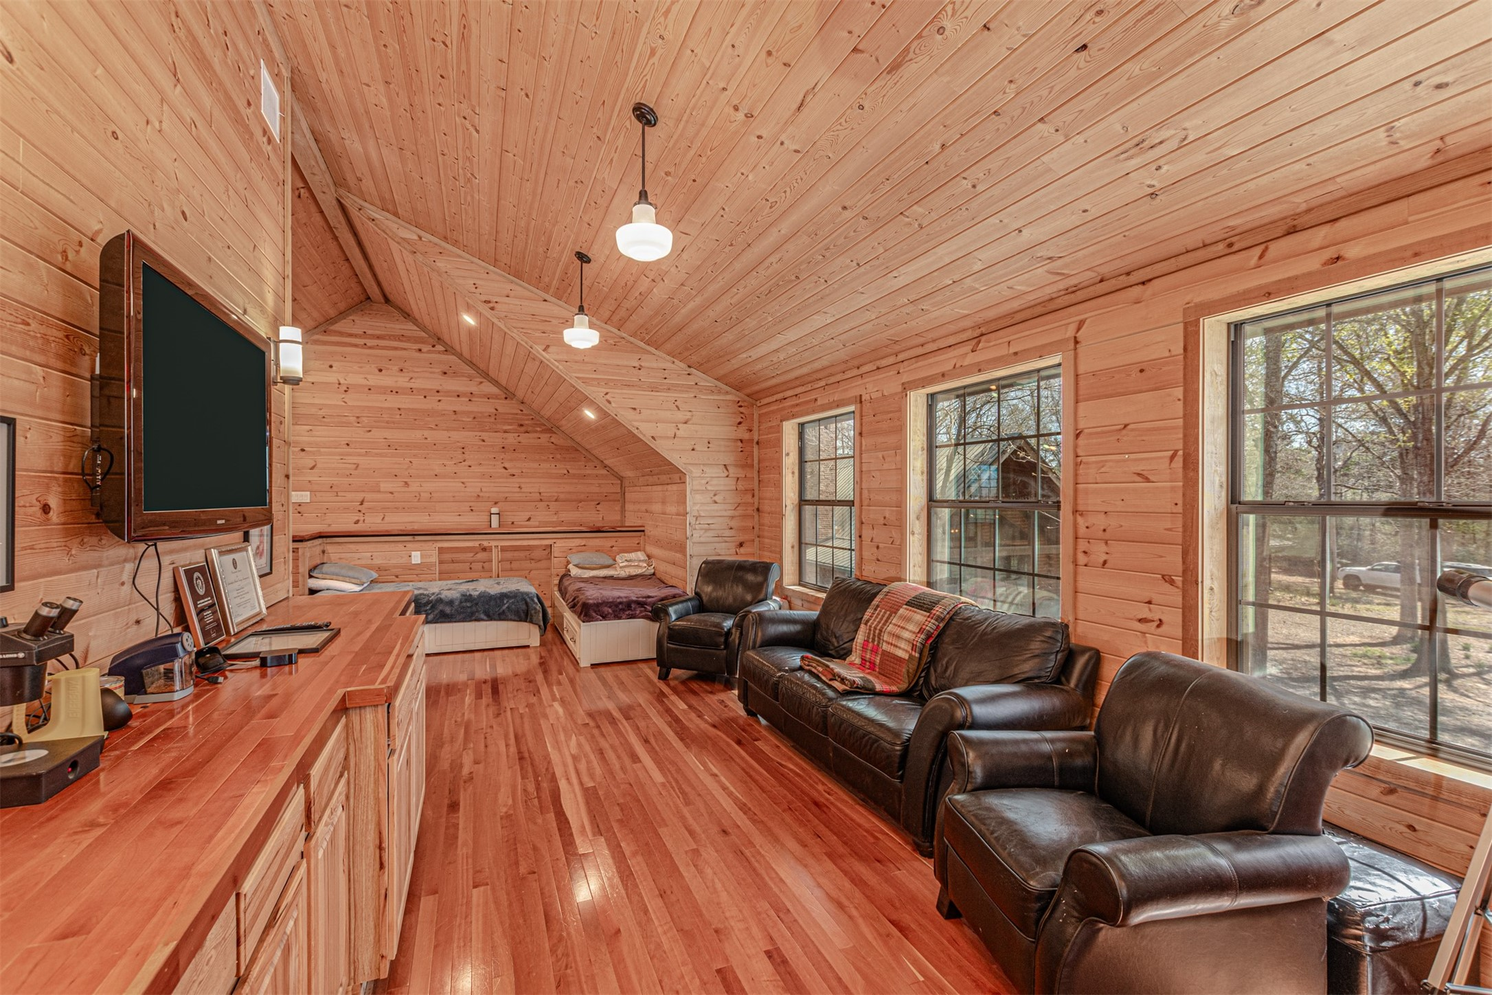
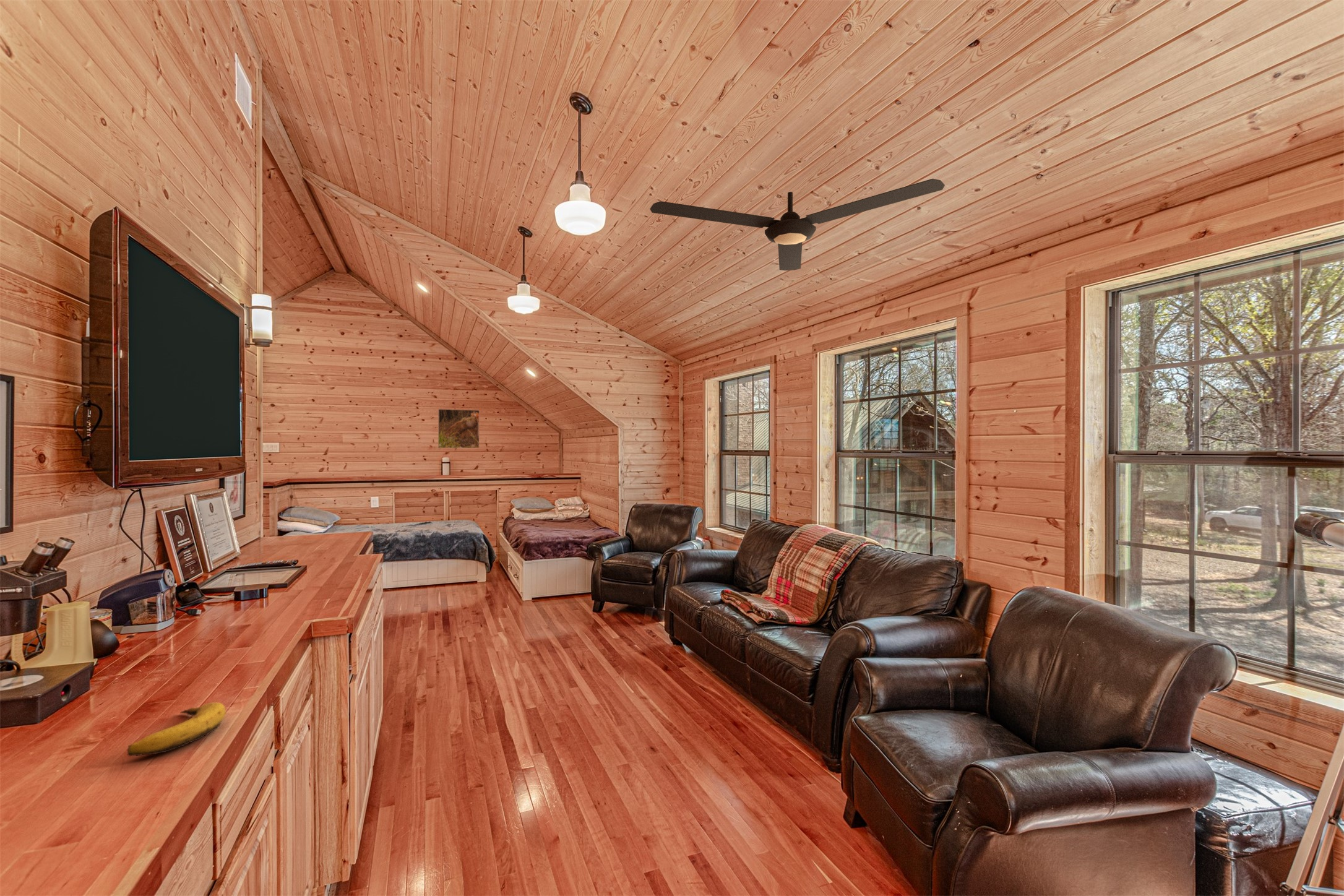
+ ceiling fan (790, 228)
+ banana (186, 722)
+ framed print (459, 429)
